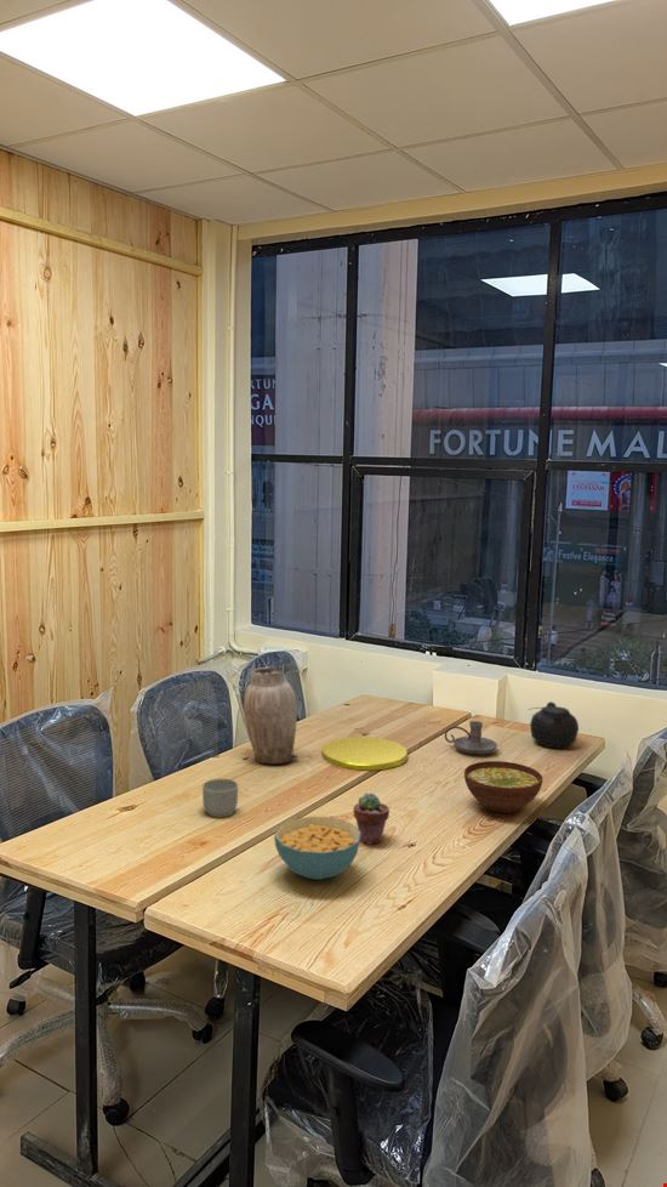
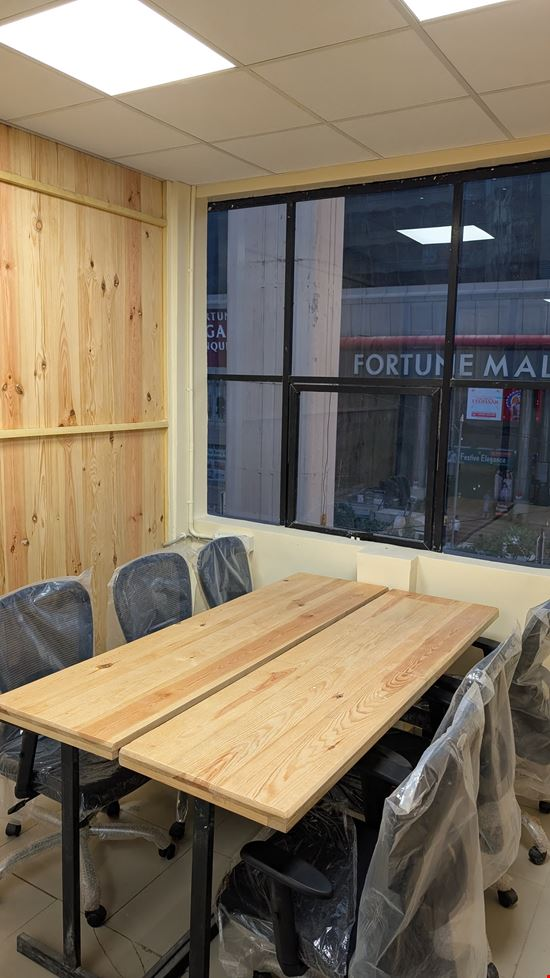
- teapot (553, 723)
- mug (222, 796)
- plate (364, 751)
- cereal bowl (317, 853)
- potted succulent (371, 816)
- vase (269, 714)
- bowl (502, 790)
- candle holder (471, 736)
